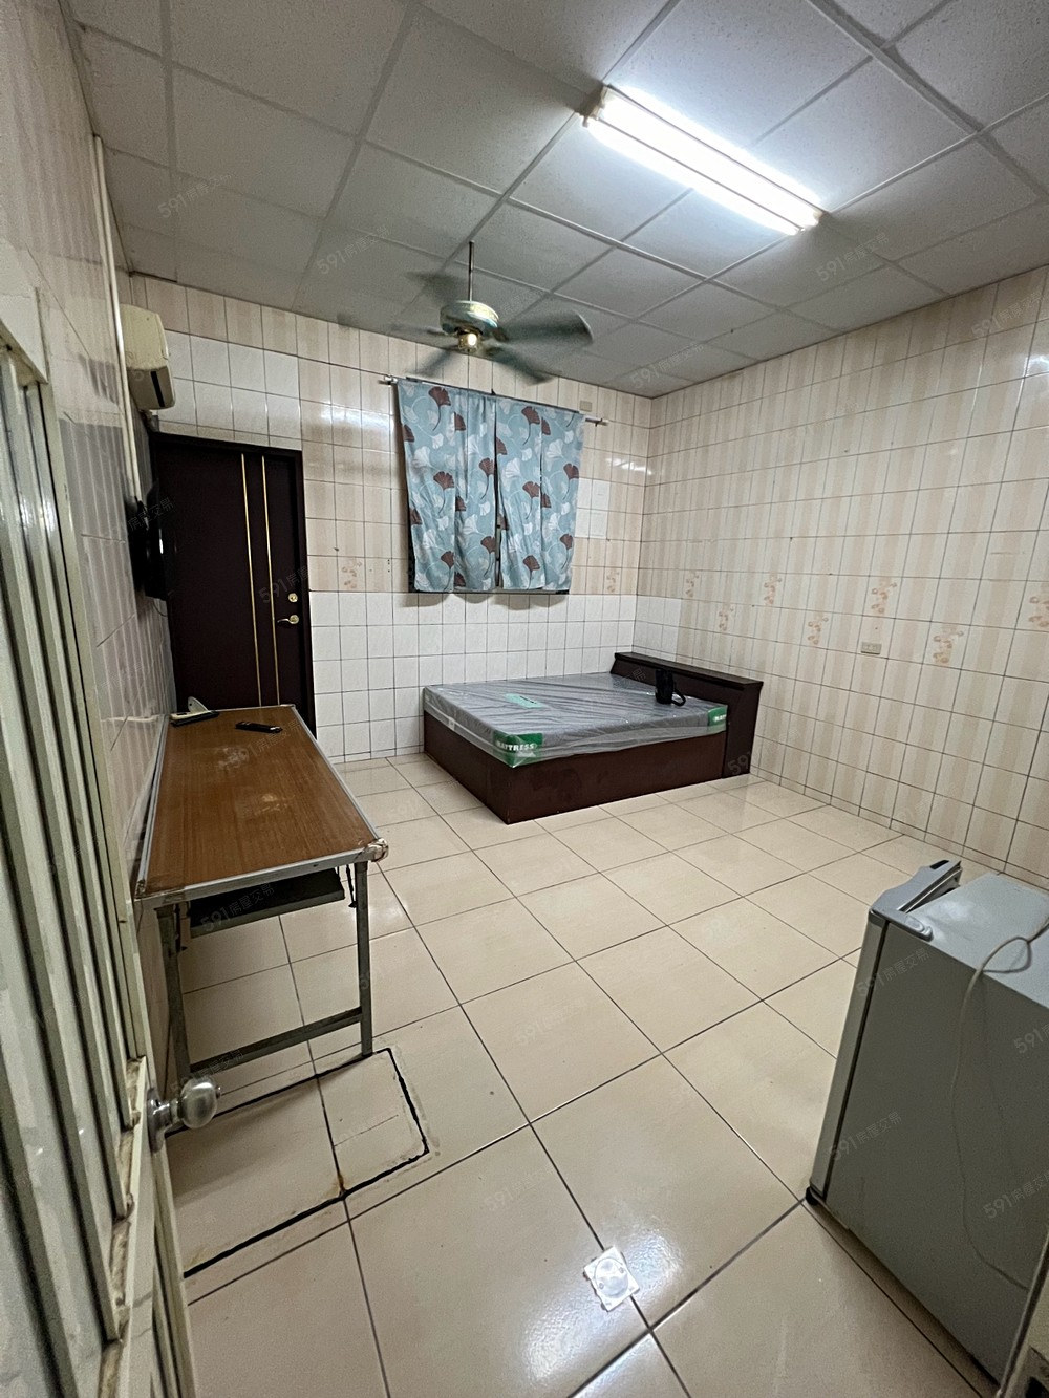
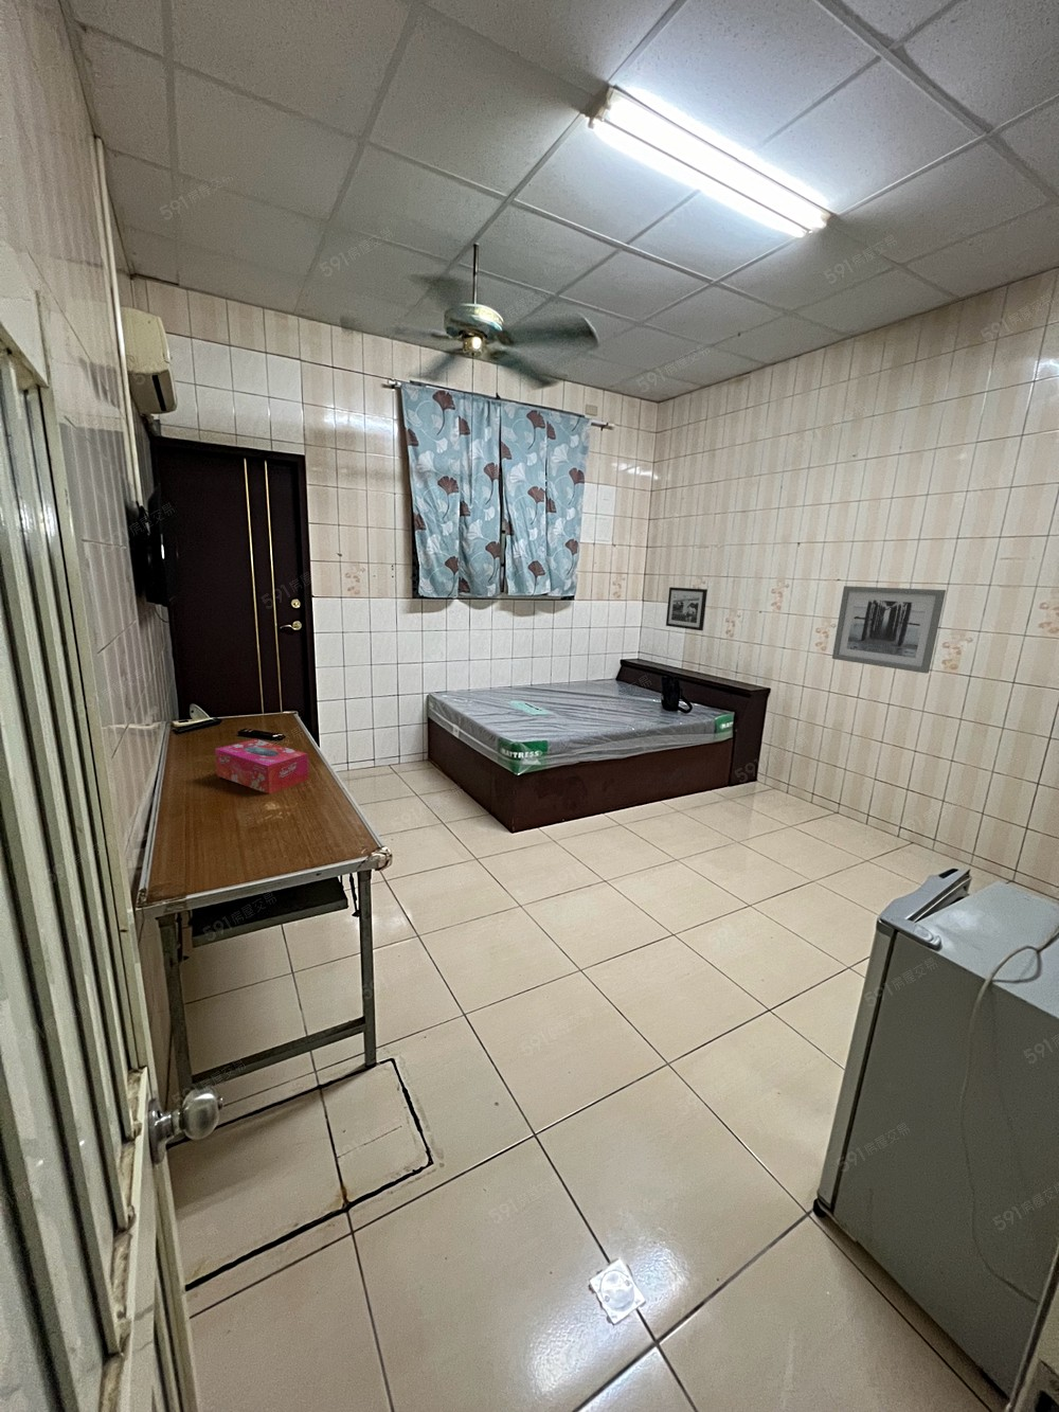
+ wall art (883, 628)
+ picture frame (685, 608)
+ tissue box (261, 764)
